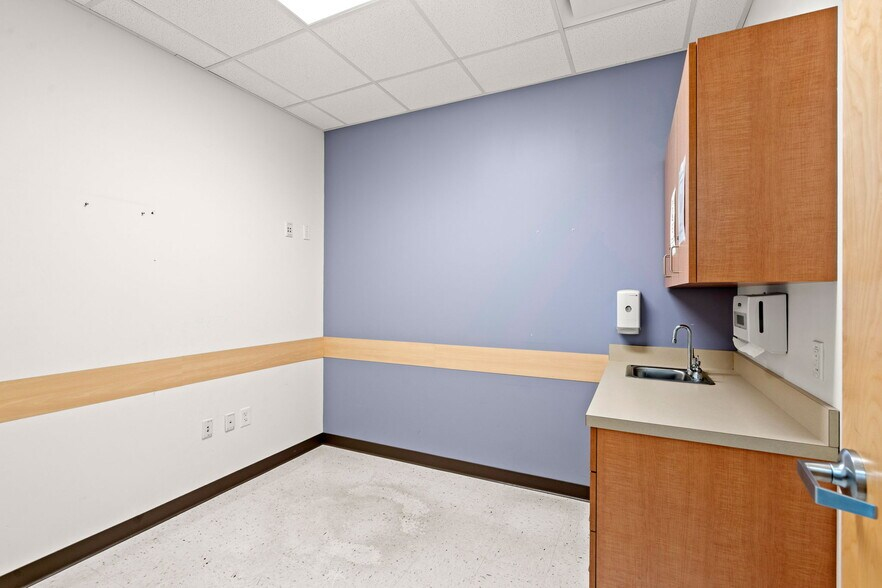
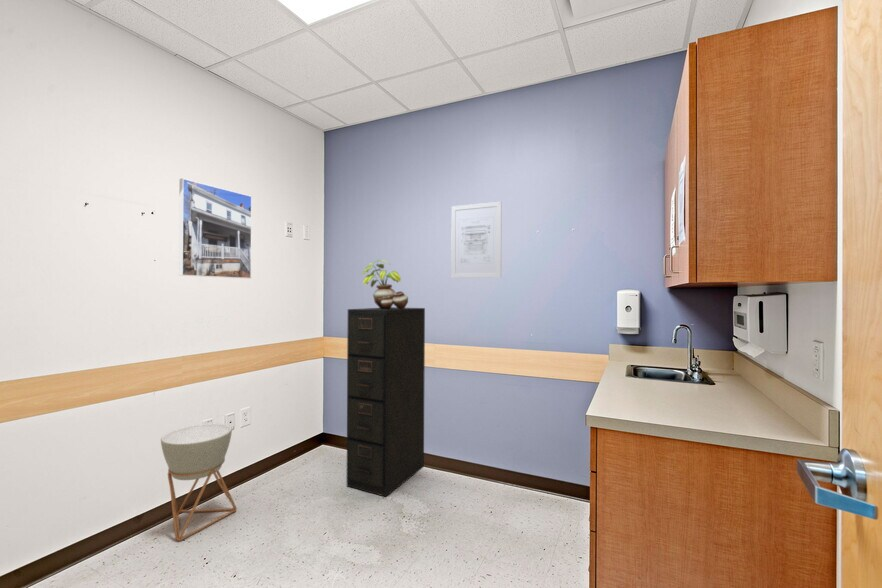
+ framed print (218, 232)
+ wall art (475, 240)
+ filing cabinet (386, 392)
+ planter (197, 476)
+ potted plant (383, 284)
